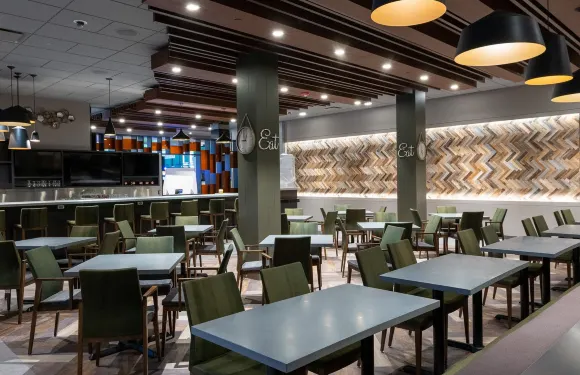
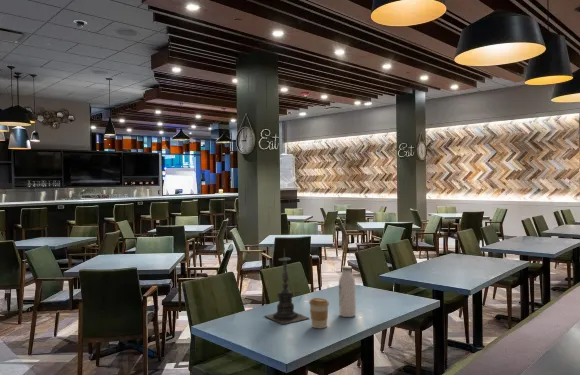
+ coffee cup (319, 312)
+ water bottle (347, 290)
+ candle holder (285, 282)
